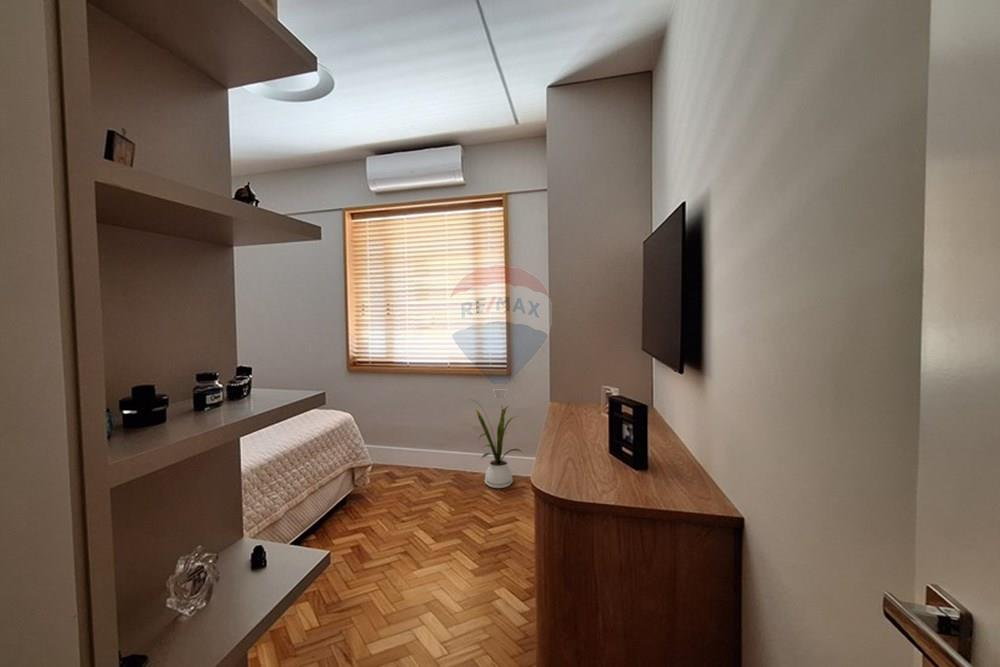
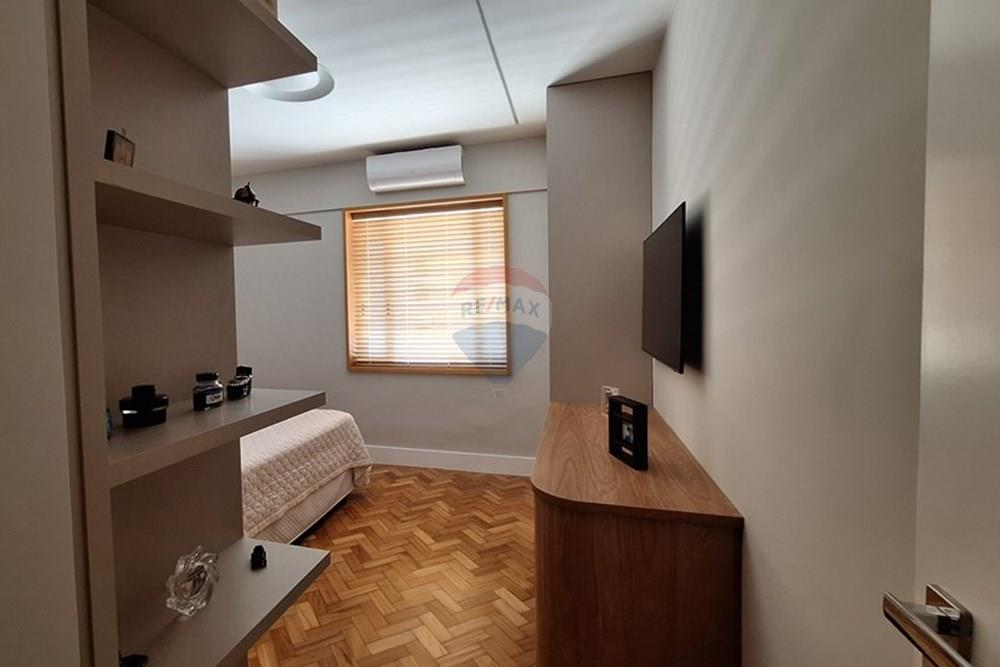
- house plant (494, 439)
